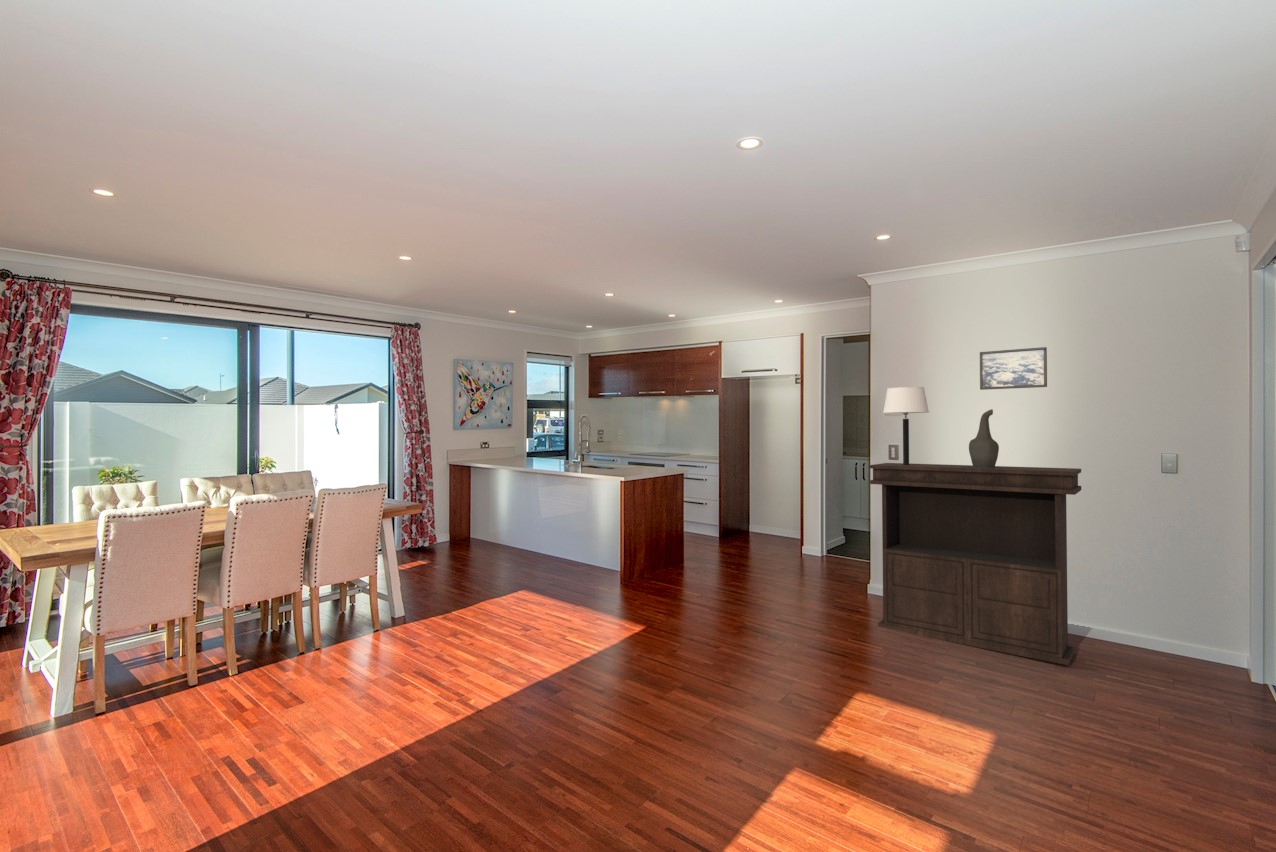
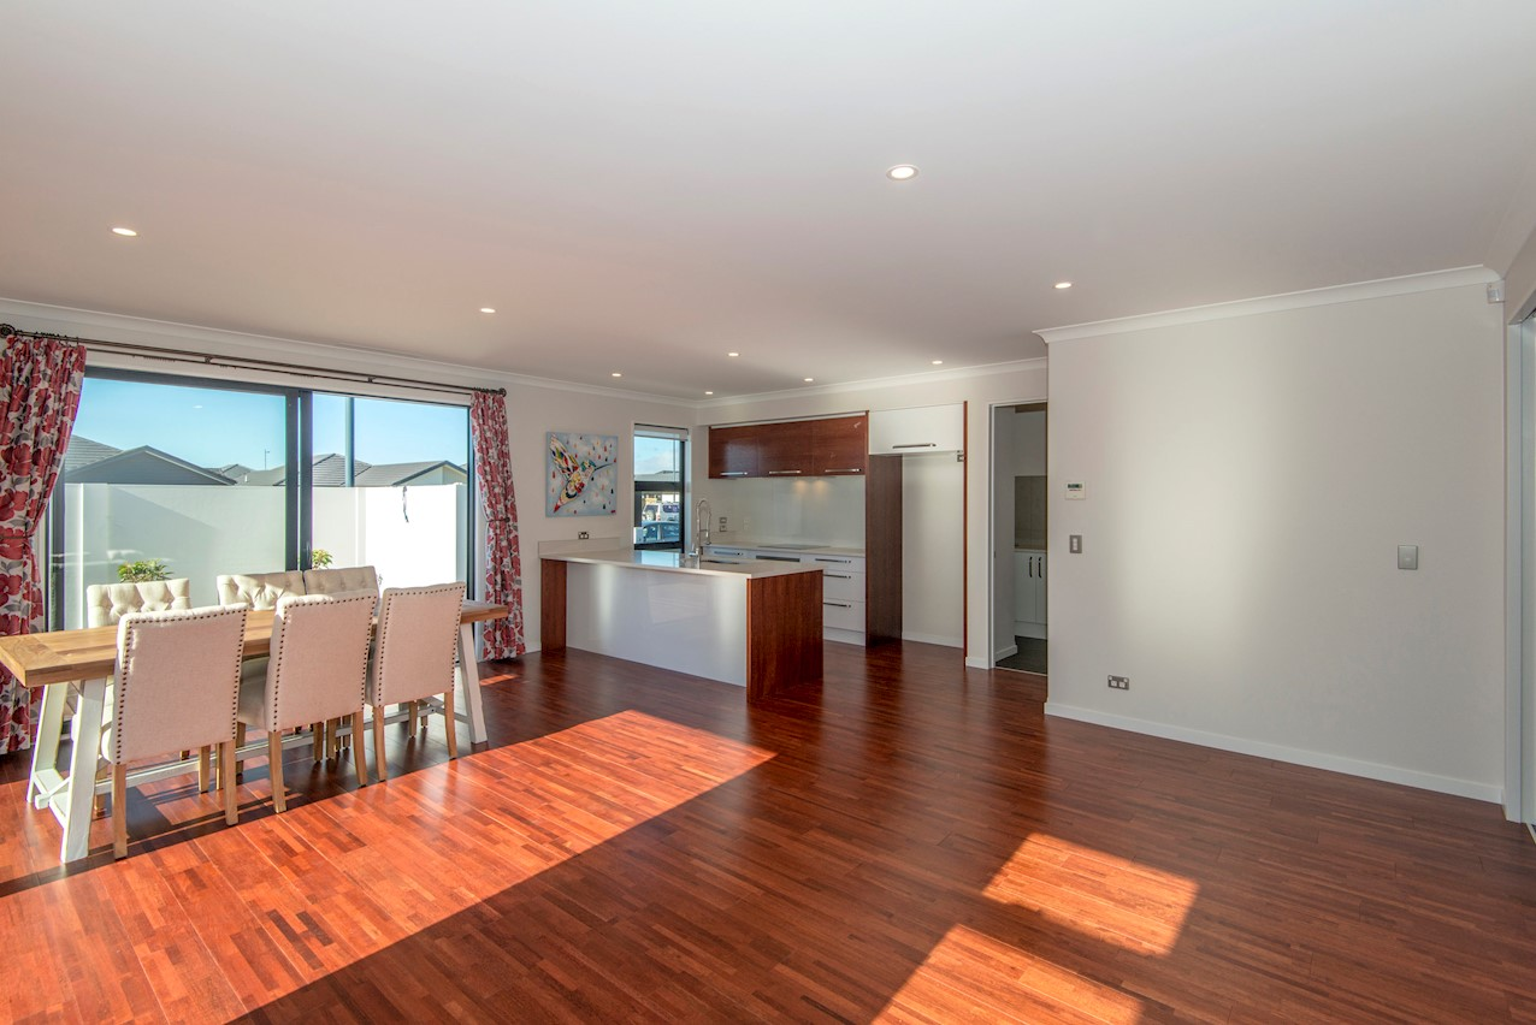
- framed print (1012, 369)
- console table (969, 552)
- table lamp (905, 426)
- decorative vase (983, 438)
